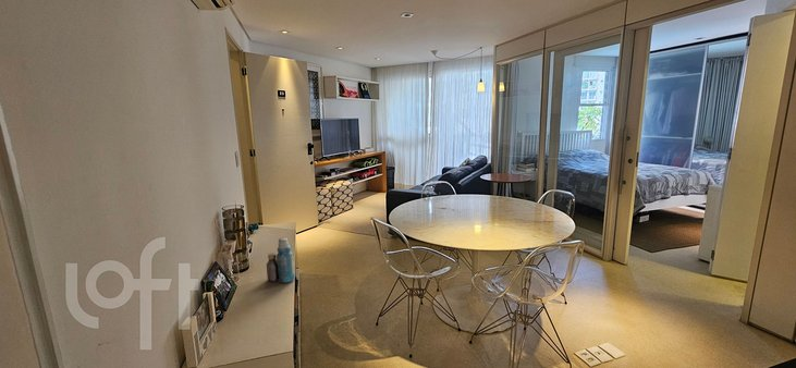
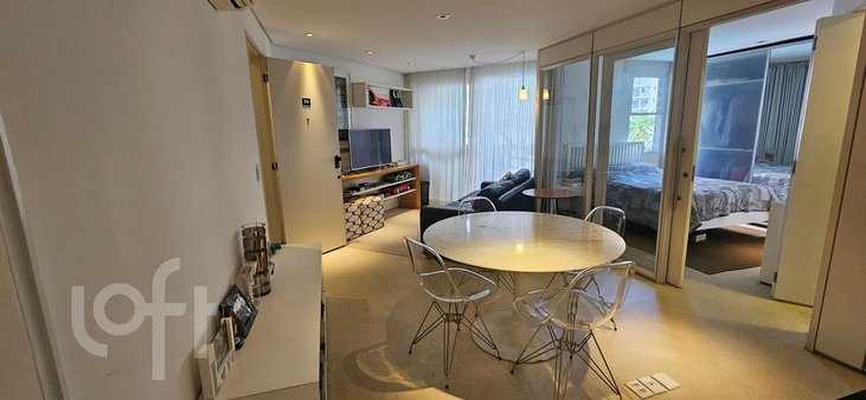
- bottle (280, 259)
